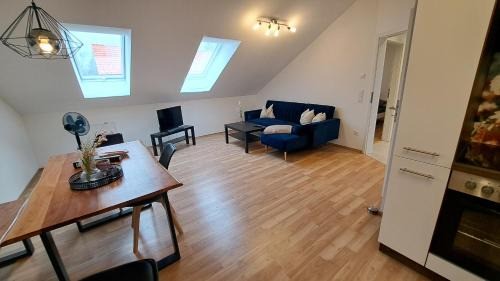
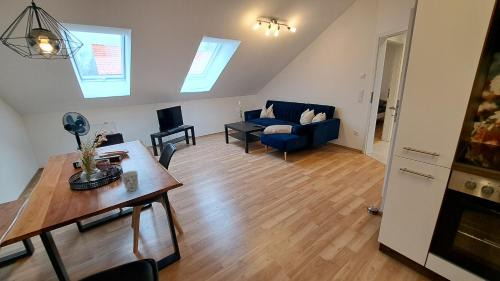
+ cup (130, 181)
